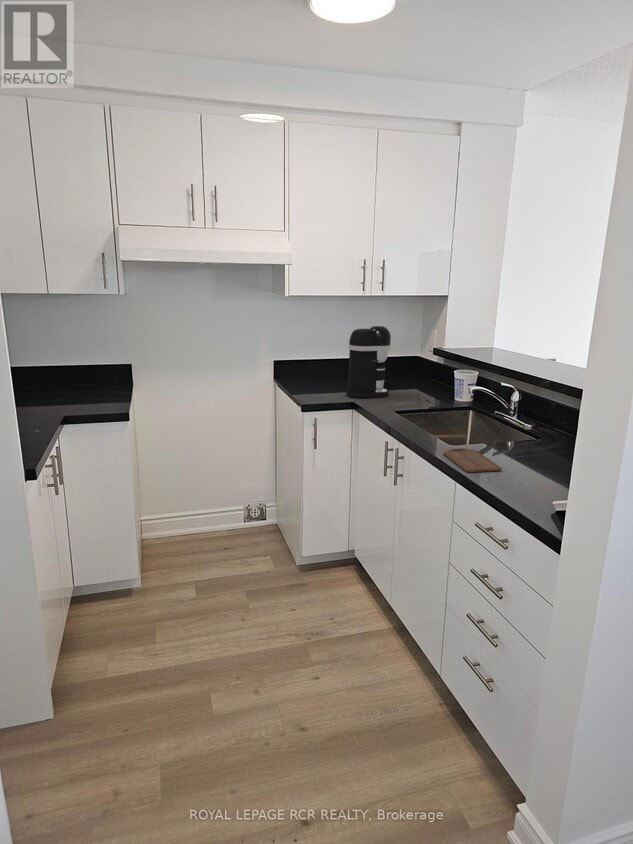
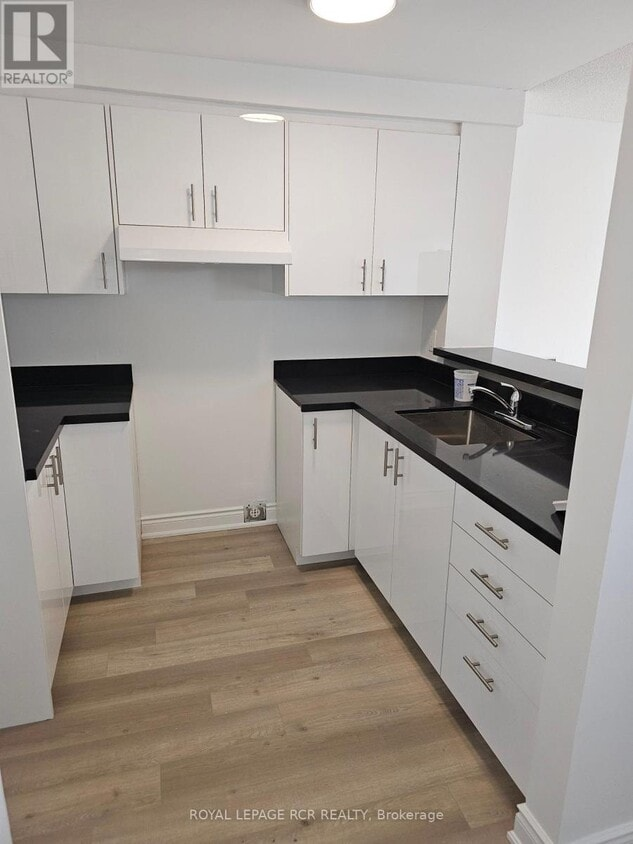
- coffee maker (369, 360)
- cutting board (469, 459)
